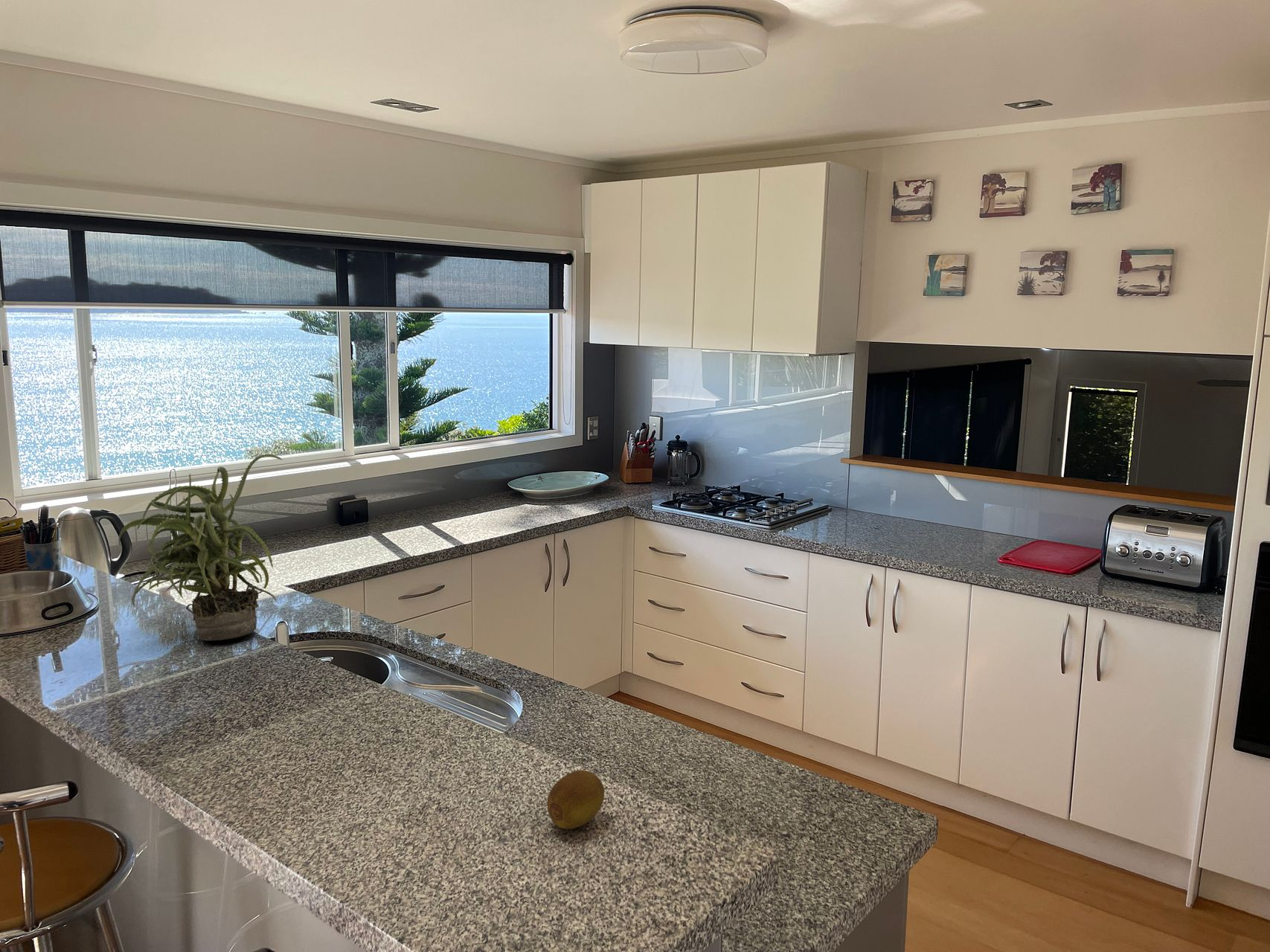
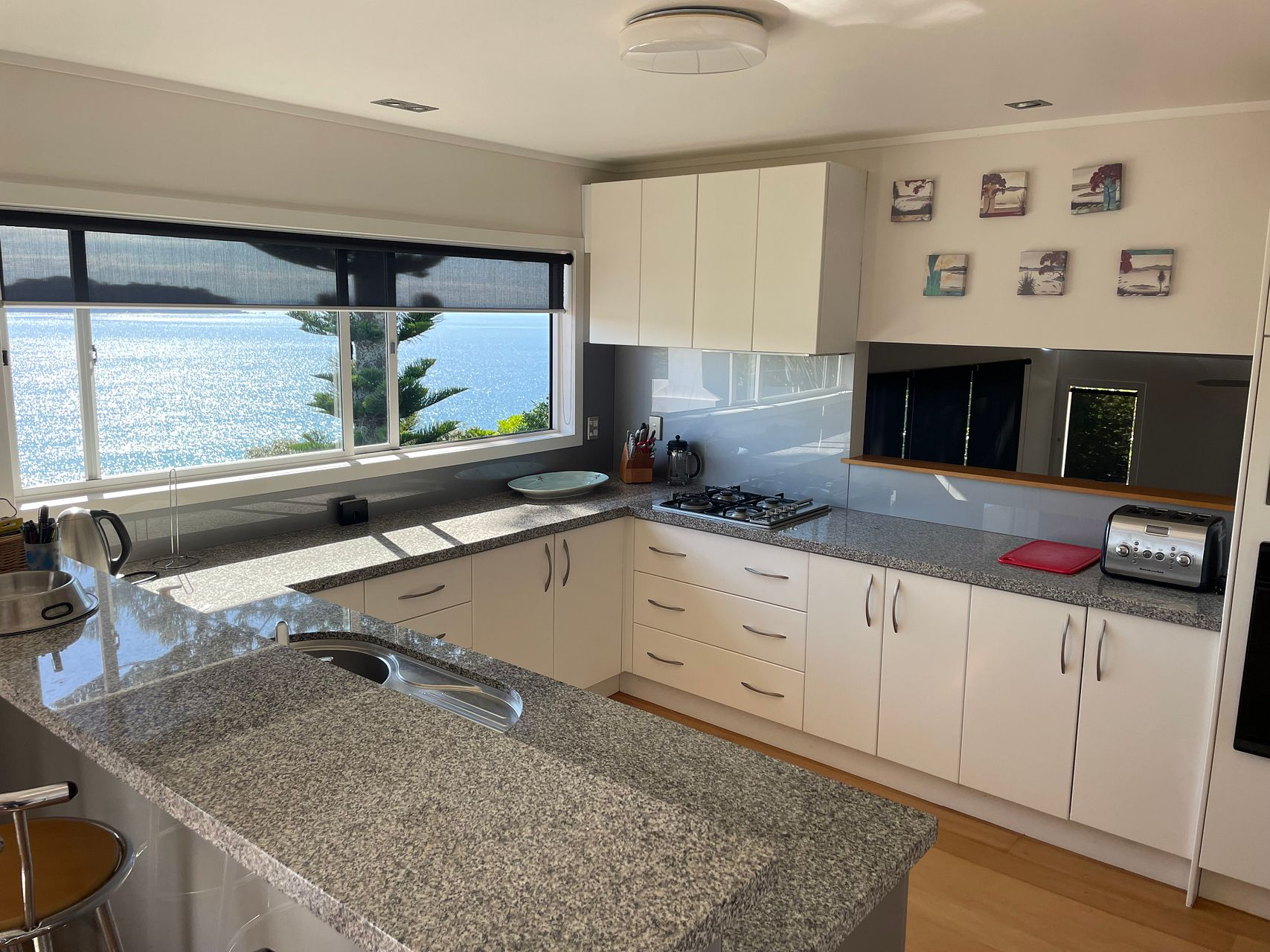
- fruit (575, 799)
- potted plant (209, 549)
